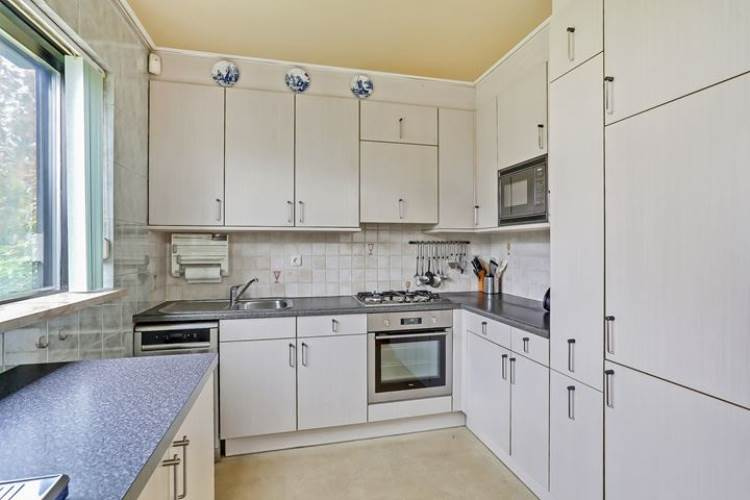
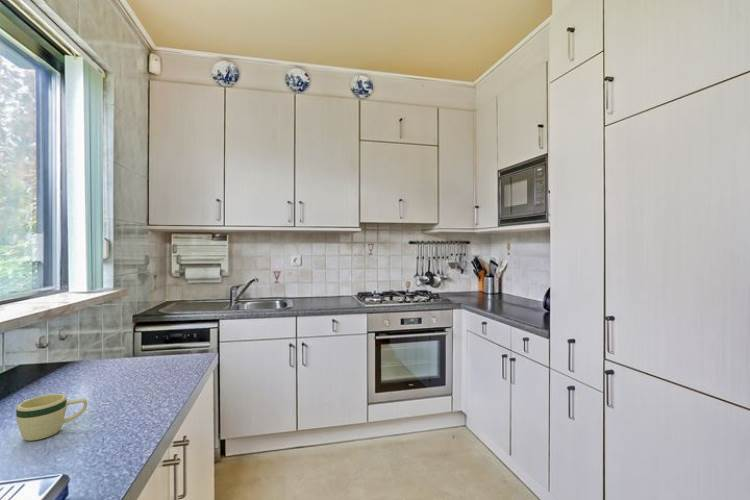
+ mug (53, 414)
